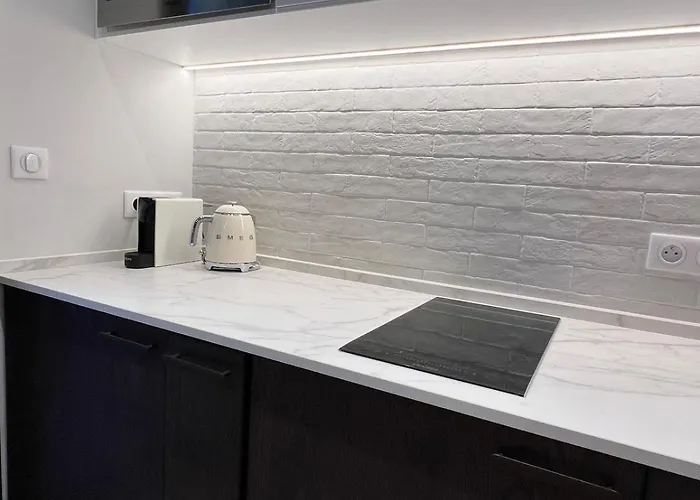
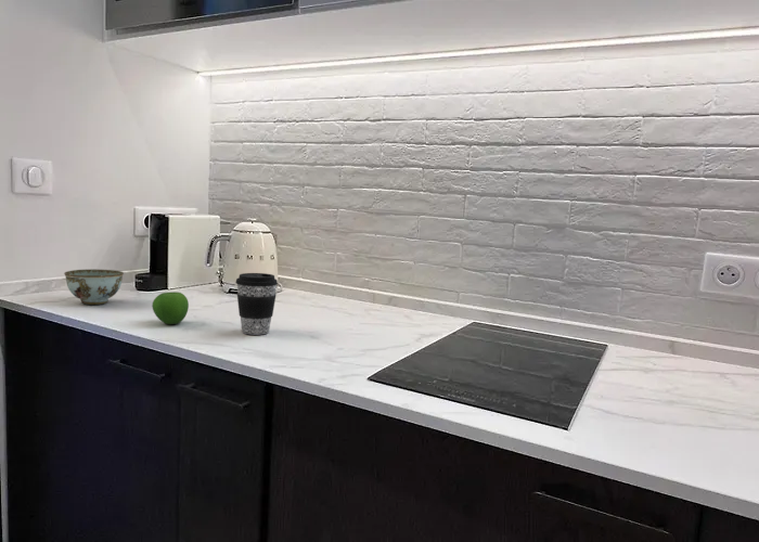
+ bowl (94, 286)
+ apple (170, 308)
+ coffee cup (256, 302)
